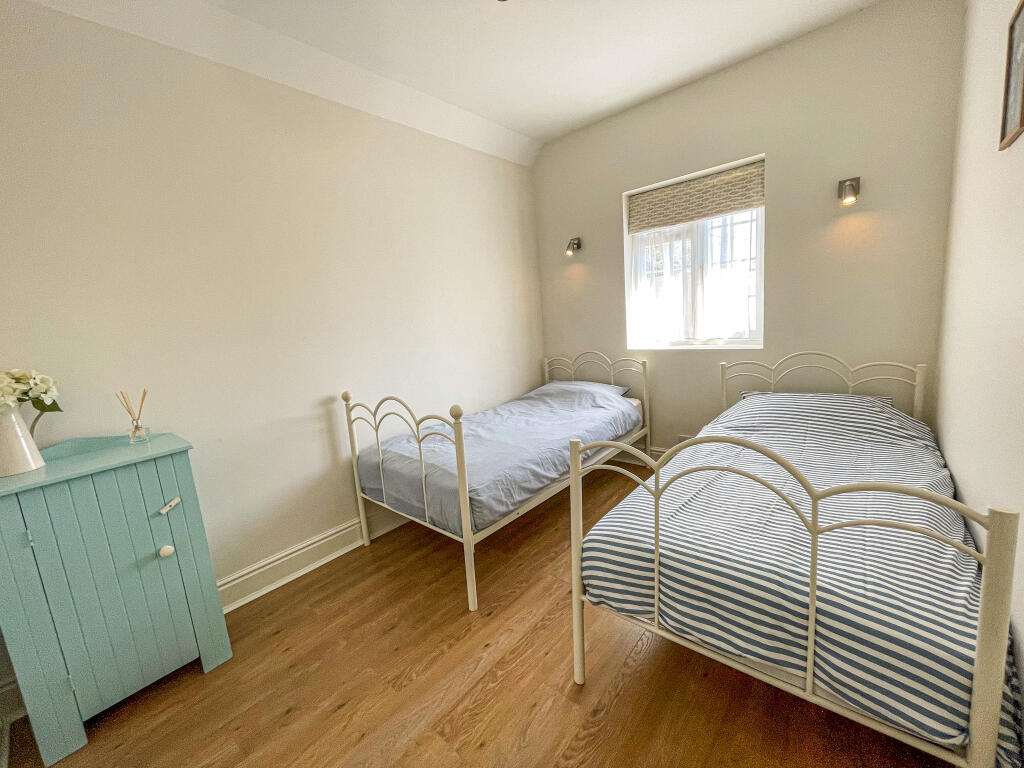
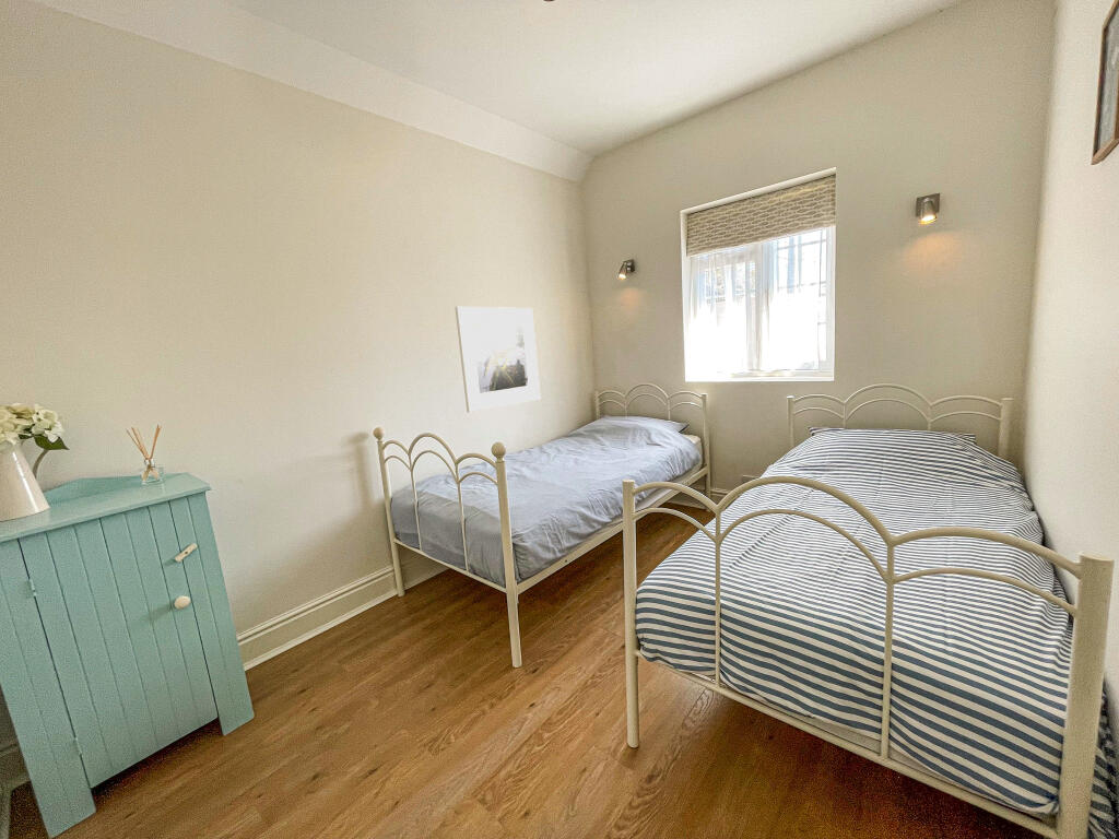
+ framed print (502, 356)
